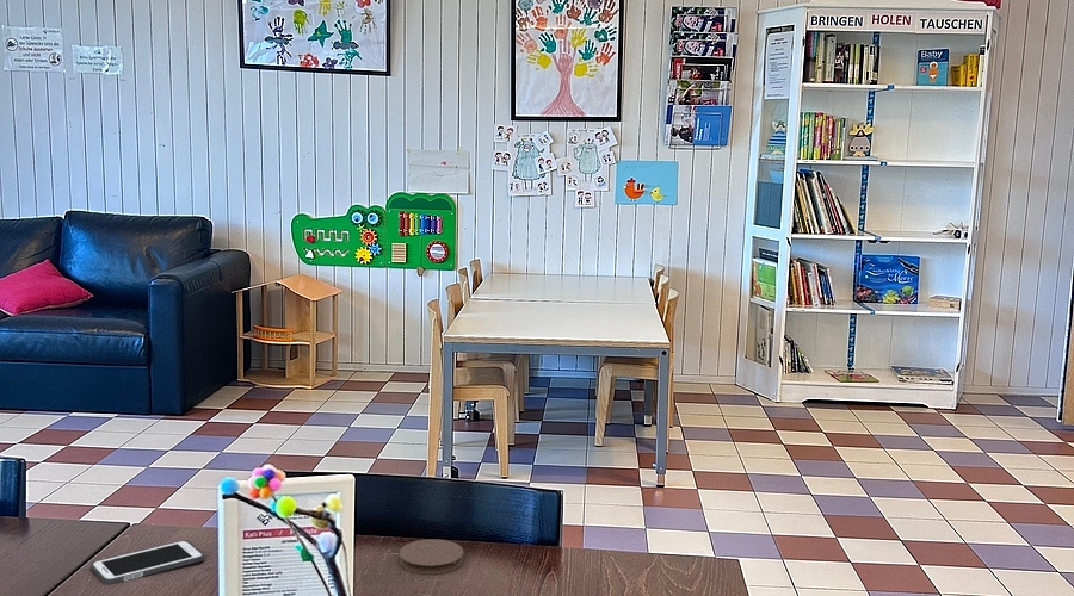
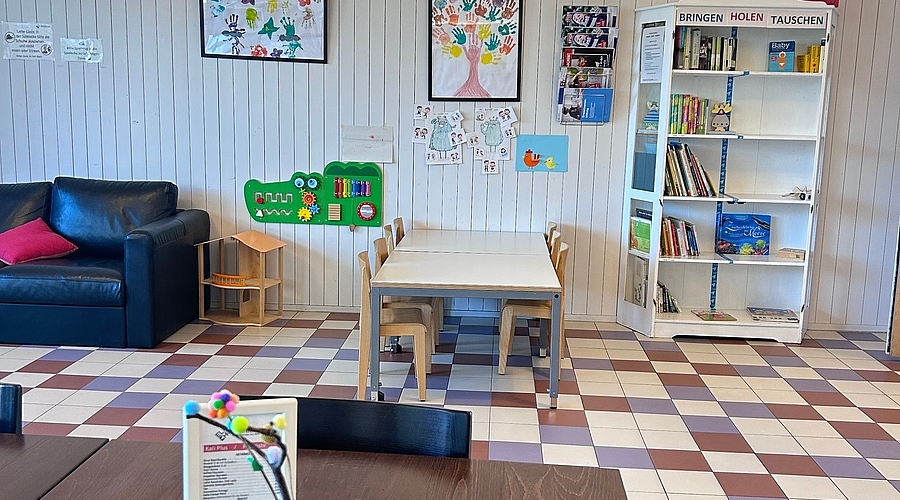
- cell phone (148, 561)
- coaster (431, 555)
